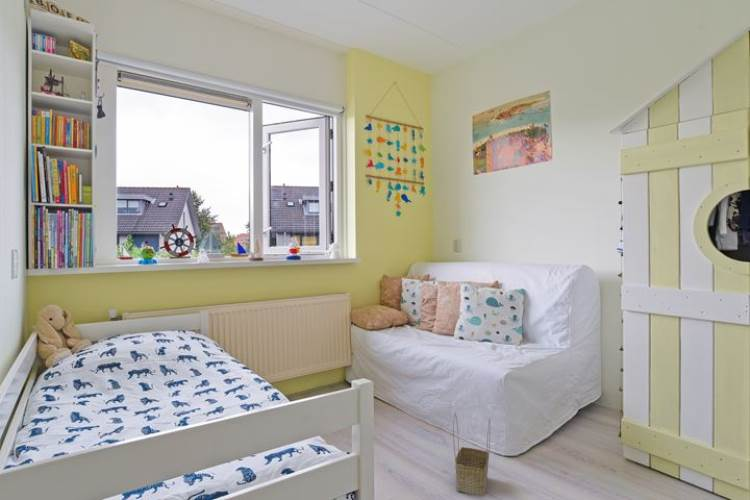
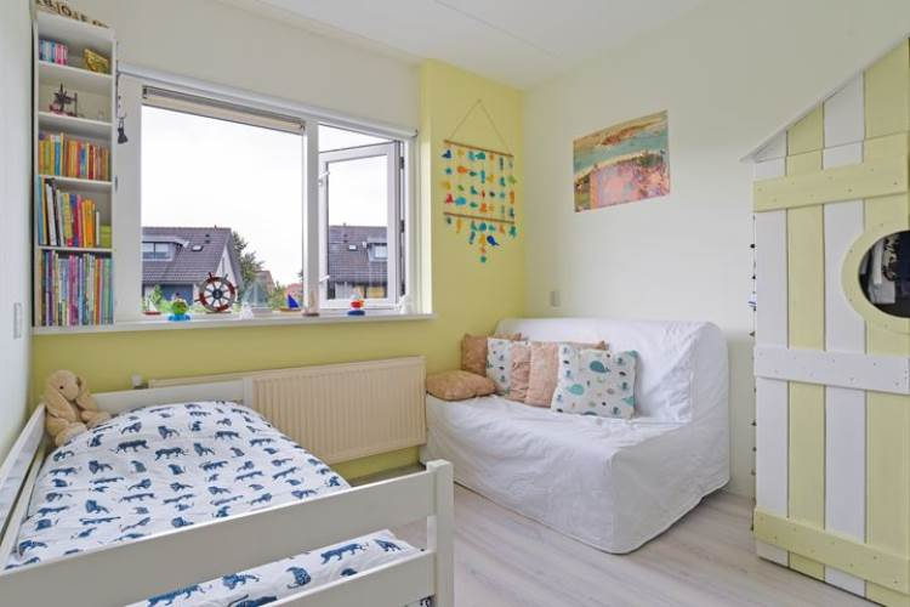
- basket (471, 450)
